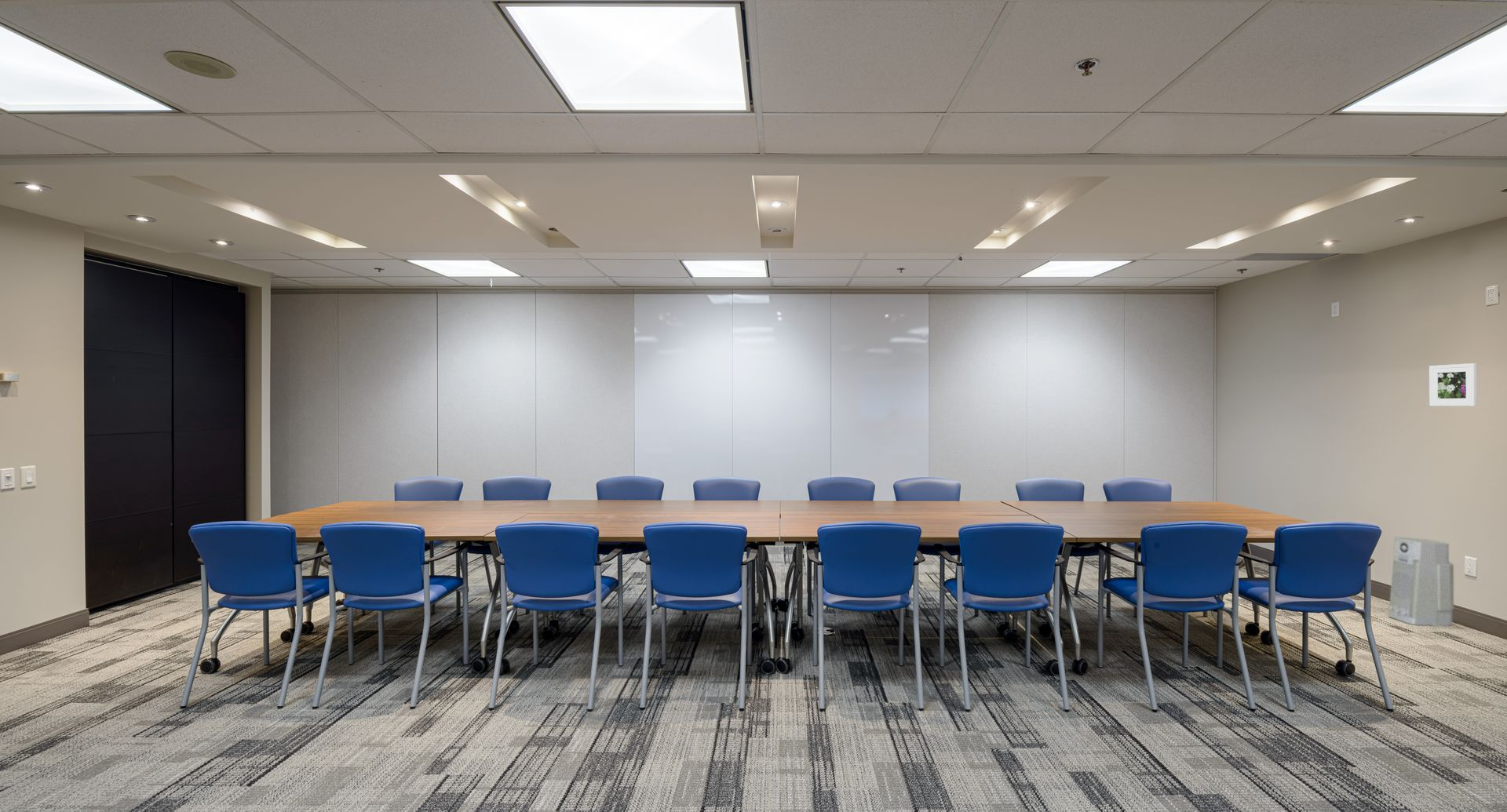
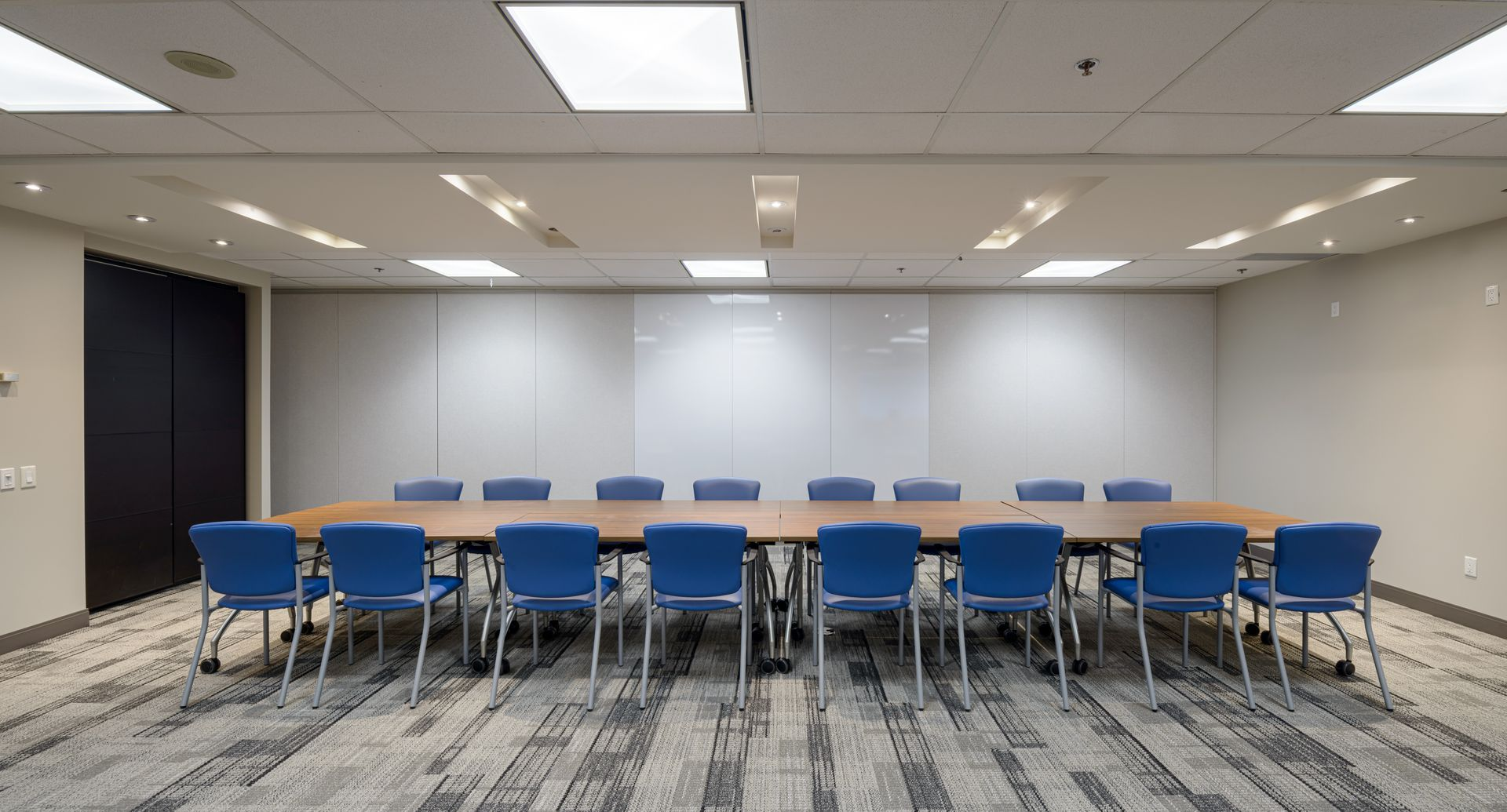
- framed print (1452, 385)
- air purifier (1421, 580)
